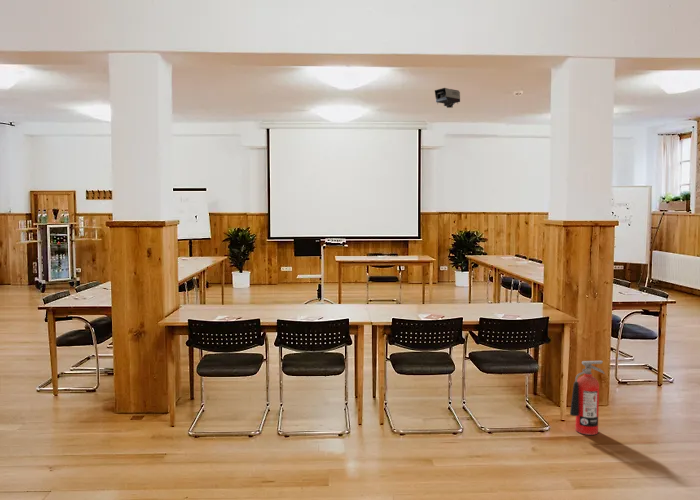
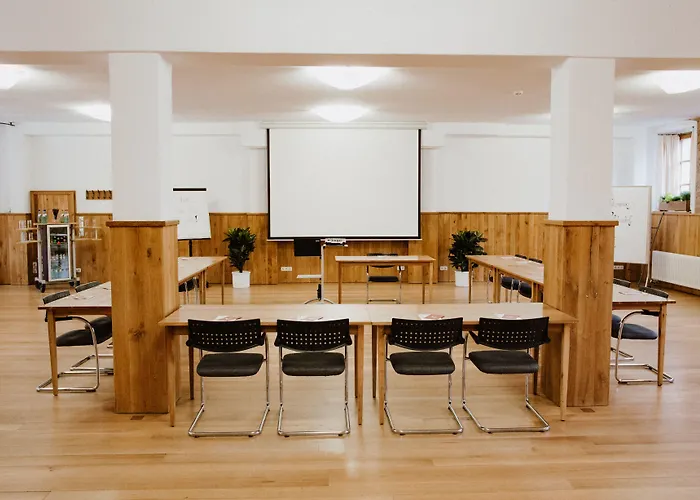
- fire extinguisher (586, 395)
- projector (447, 98)
